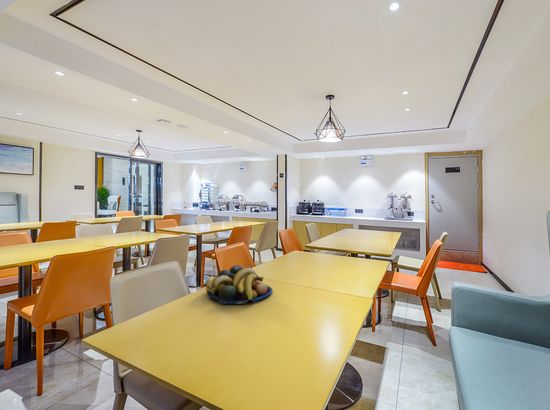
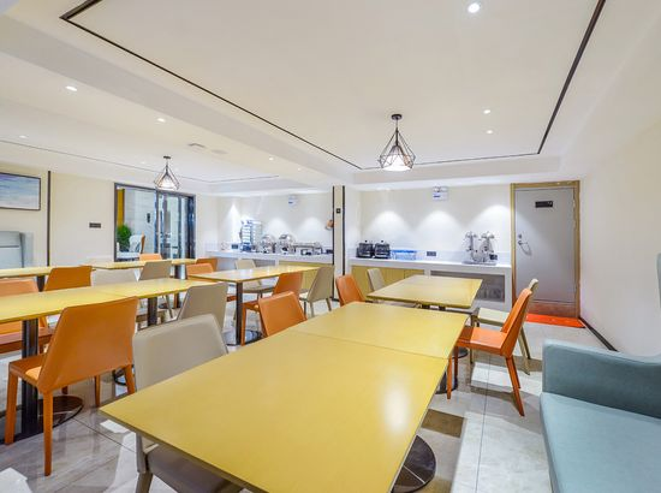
- fruit bowl (240, 280)
